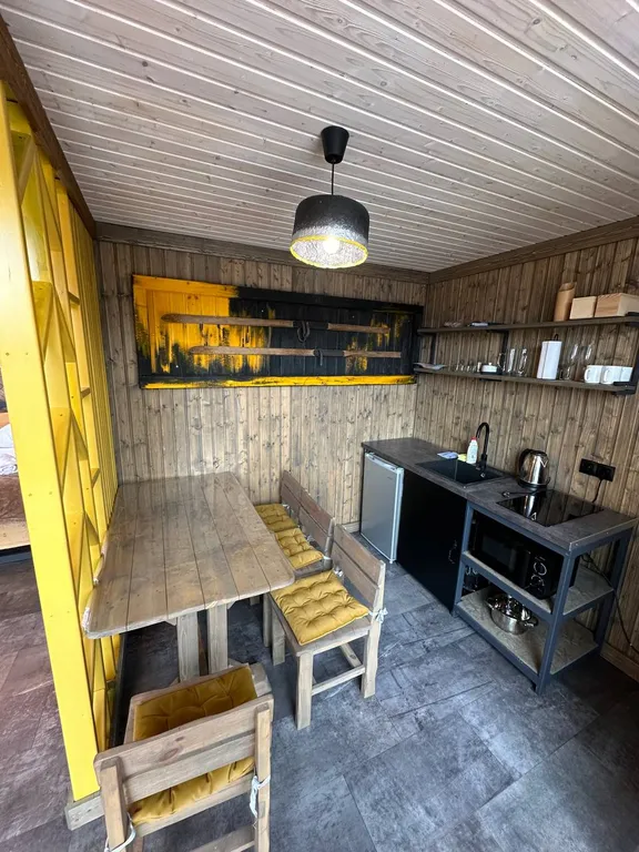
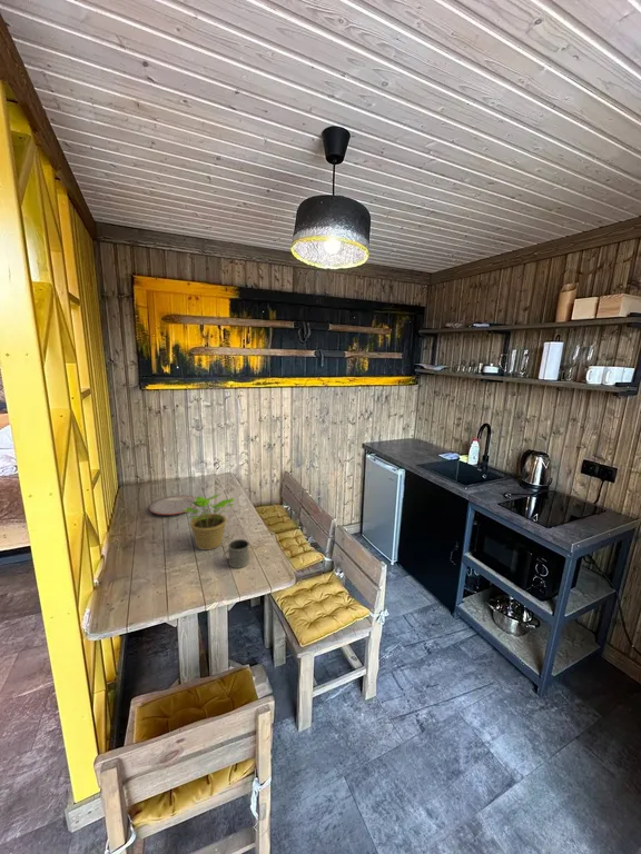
+ potted plant (205, 517)
+ mug (236, 554)
+ plate (174, 506)
